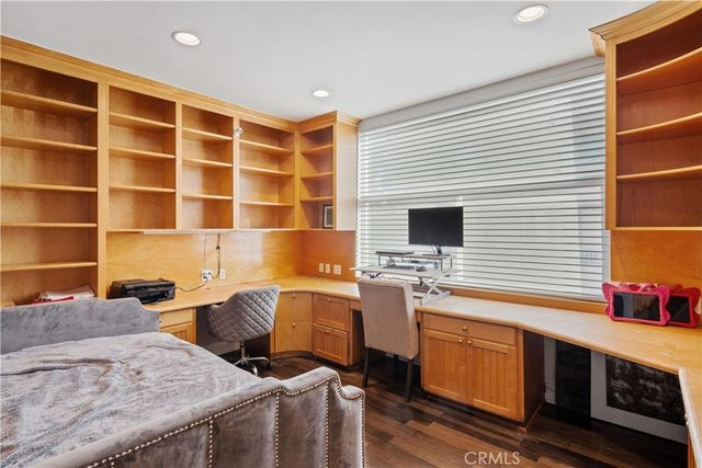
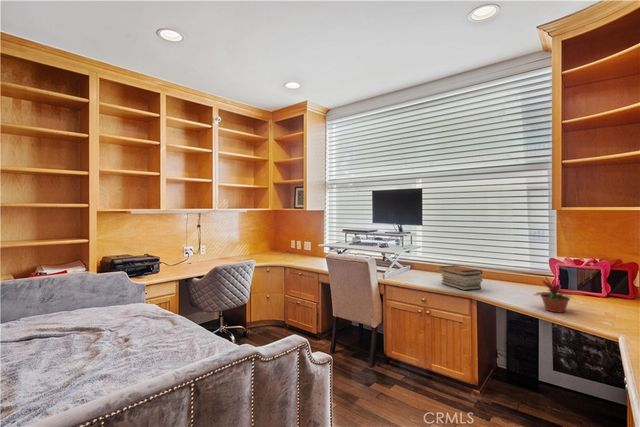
+ book stack (460, 277)
+ potted plant (554, 292)
